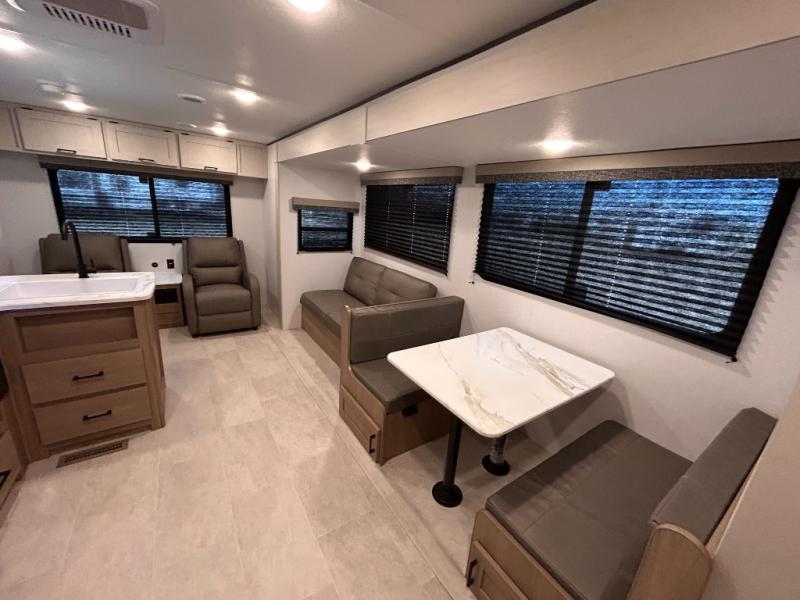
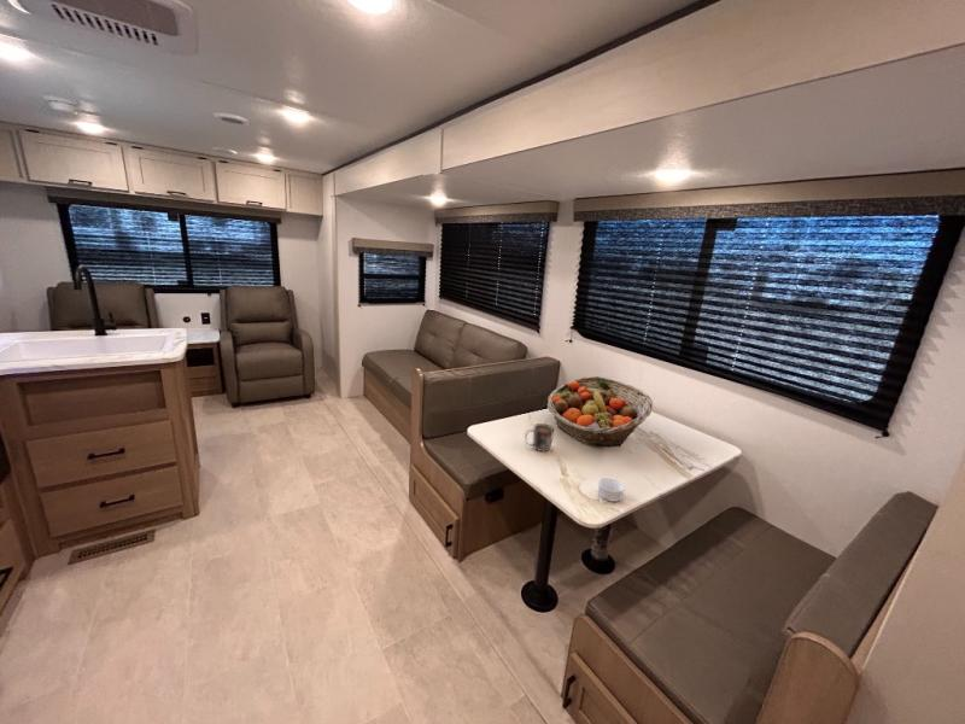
+ mug (538, 437)
+ fruit basket (596, 409)
+ ramekin (610, 489)
